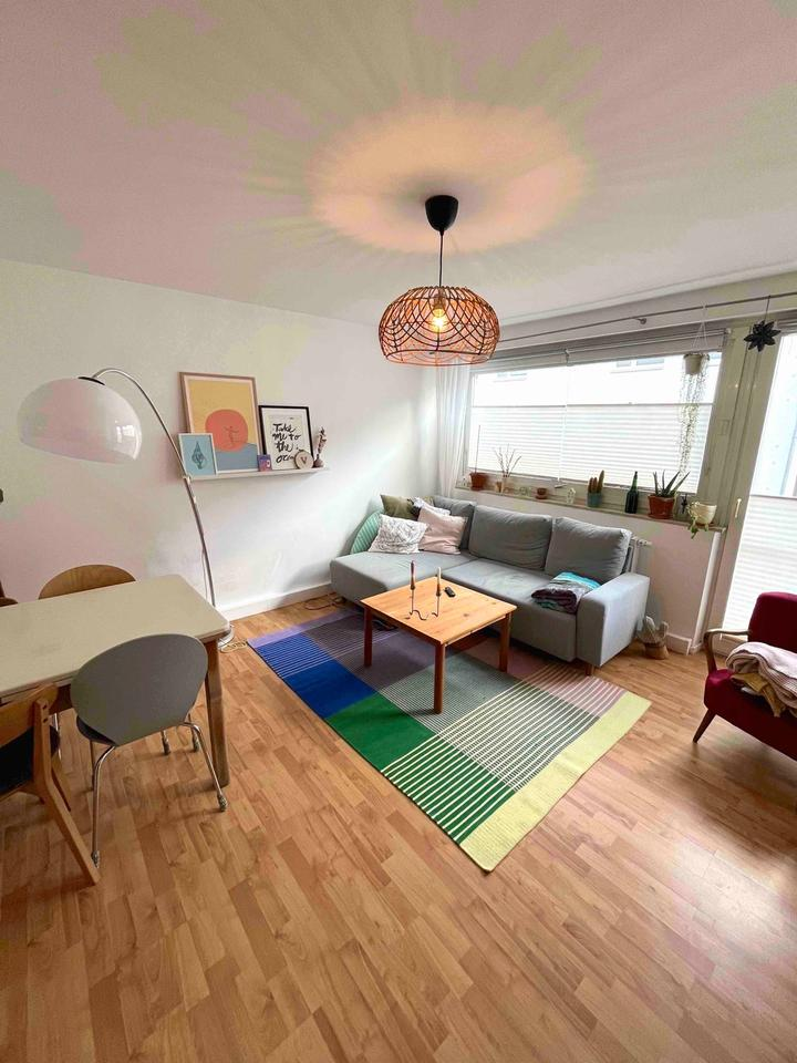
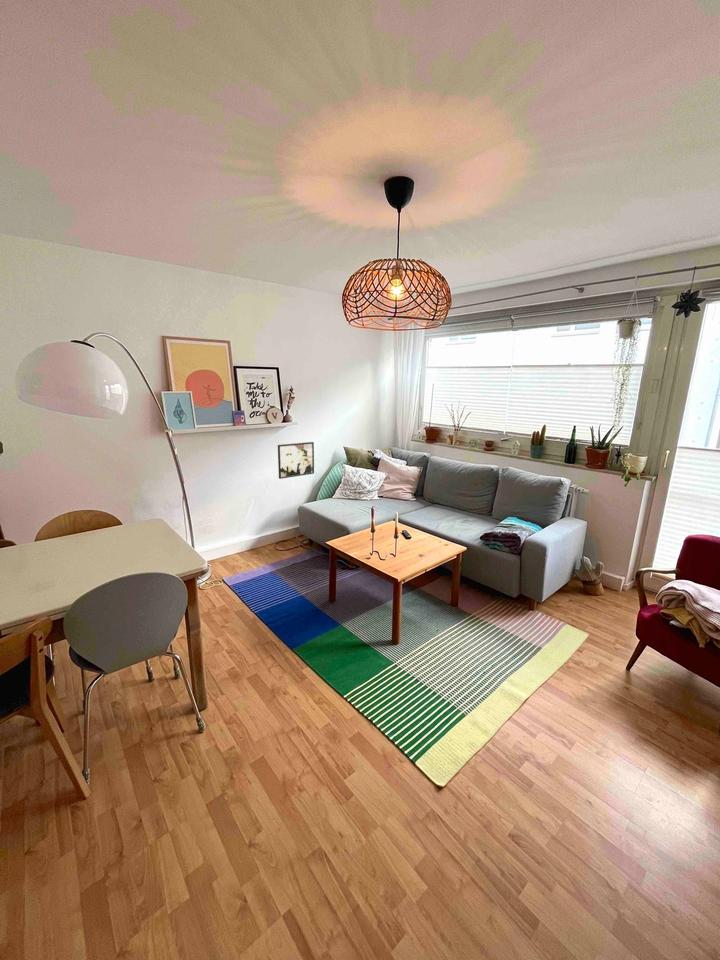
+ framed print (296, 459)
